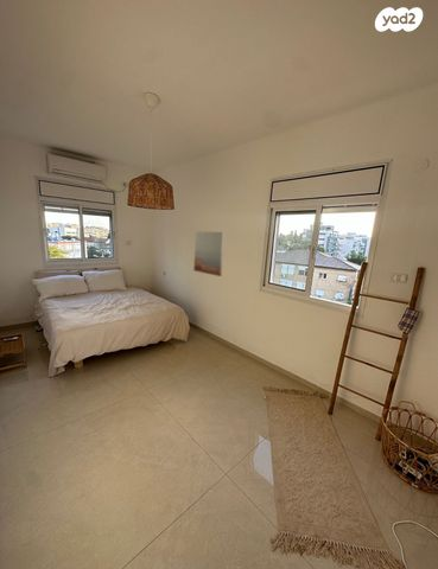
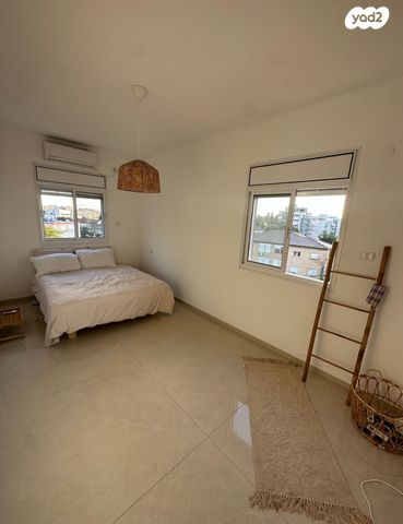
- wall art (208, 252)
